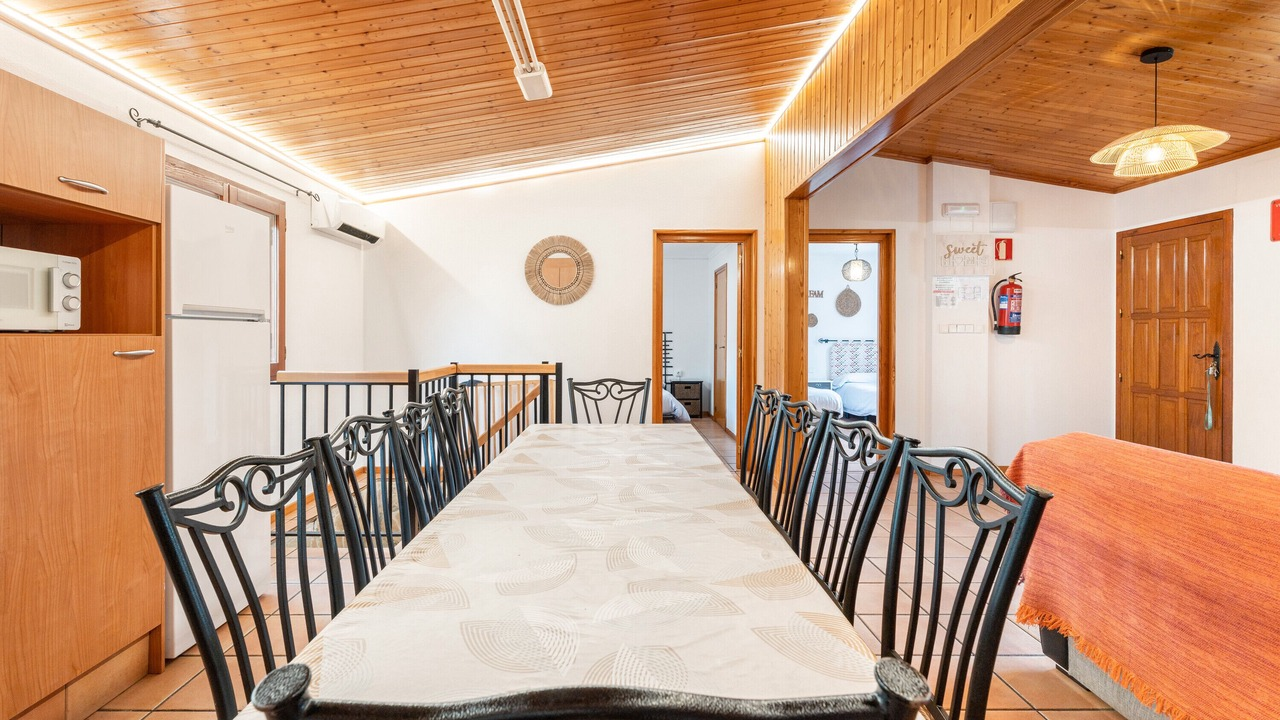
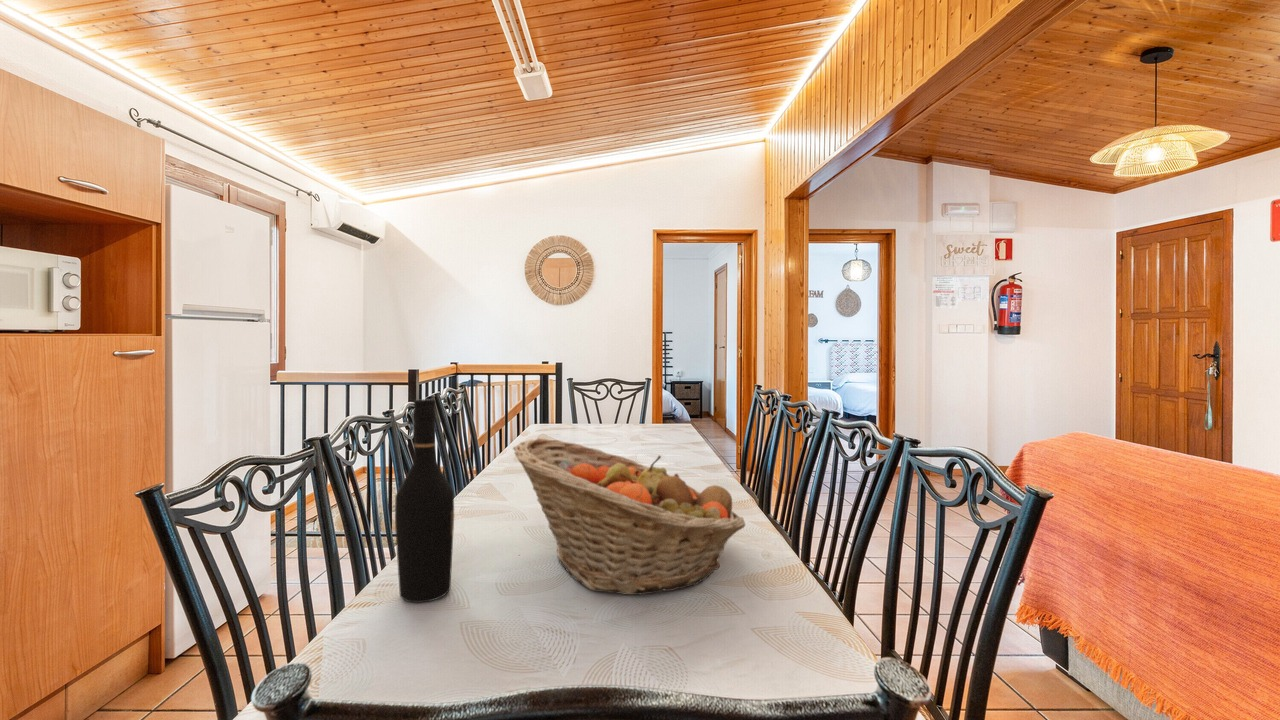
+ wine bottle (425, 496)
+ fruit basket (625, 500)
